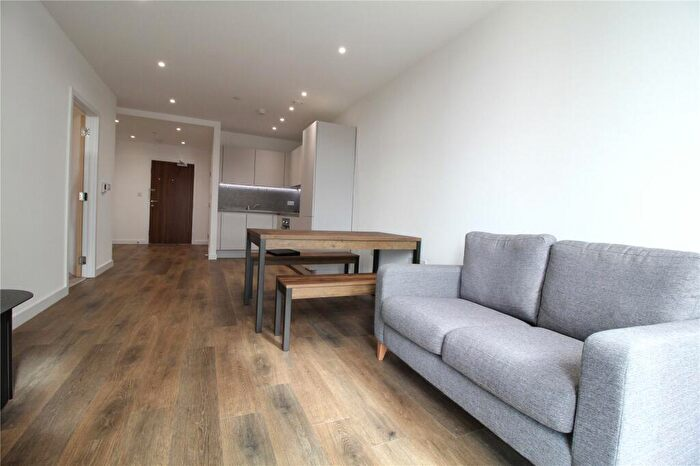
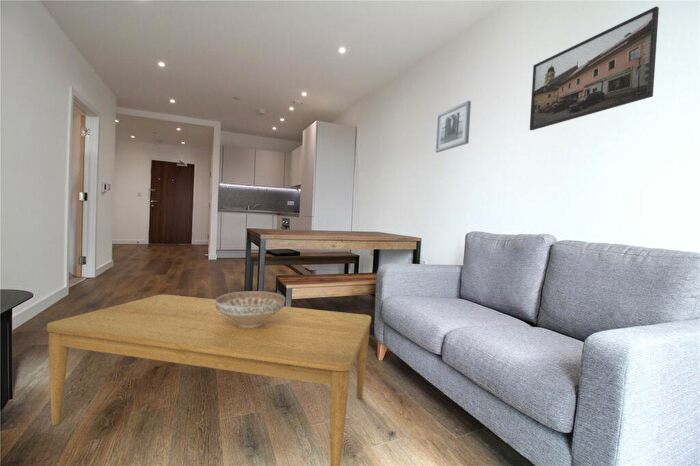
+ wall art (451, 128)
+ decorative bowl (250, 310)
+ coffee table (226, 364)
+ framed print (583, 78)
